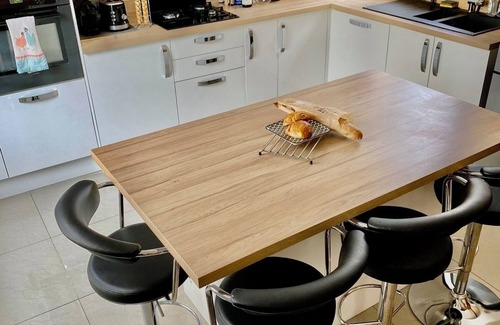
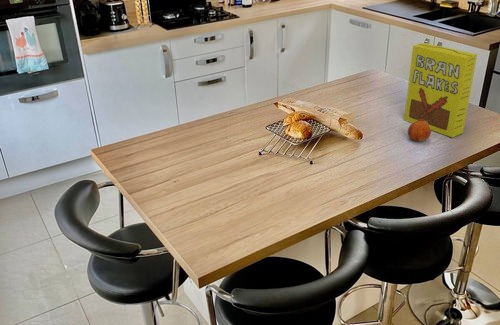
+ cereal box (438, 89)
+ fruit (419, 130)
